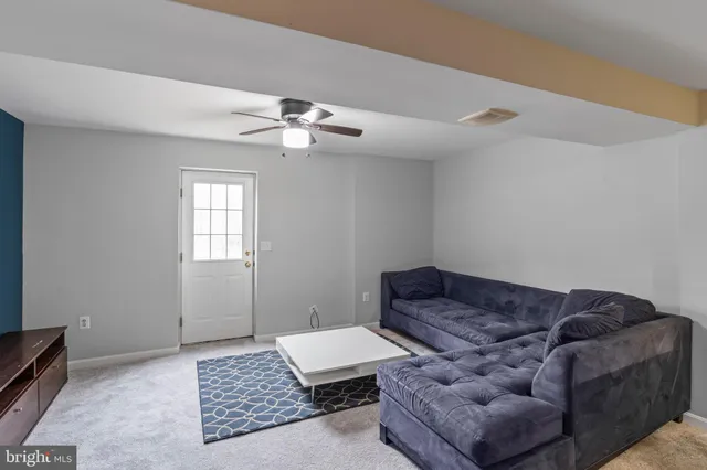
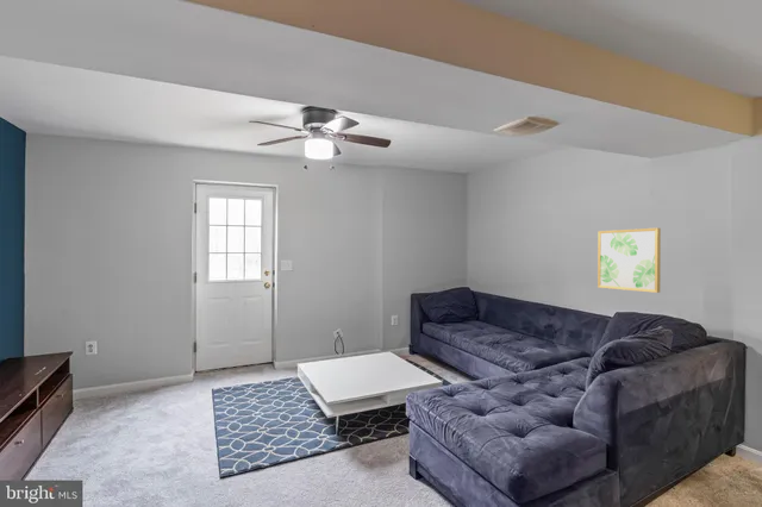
+ wall art (626, 259)
